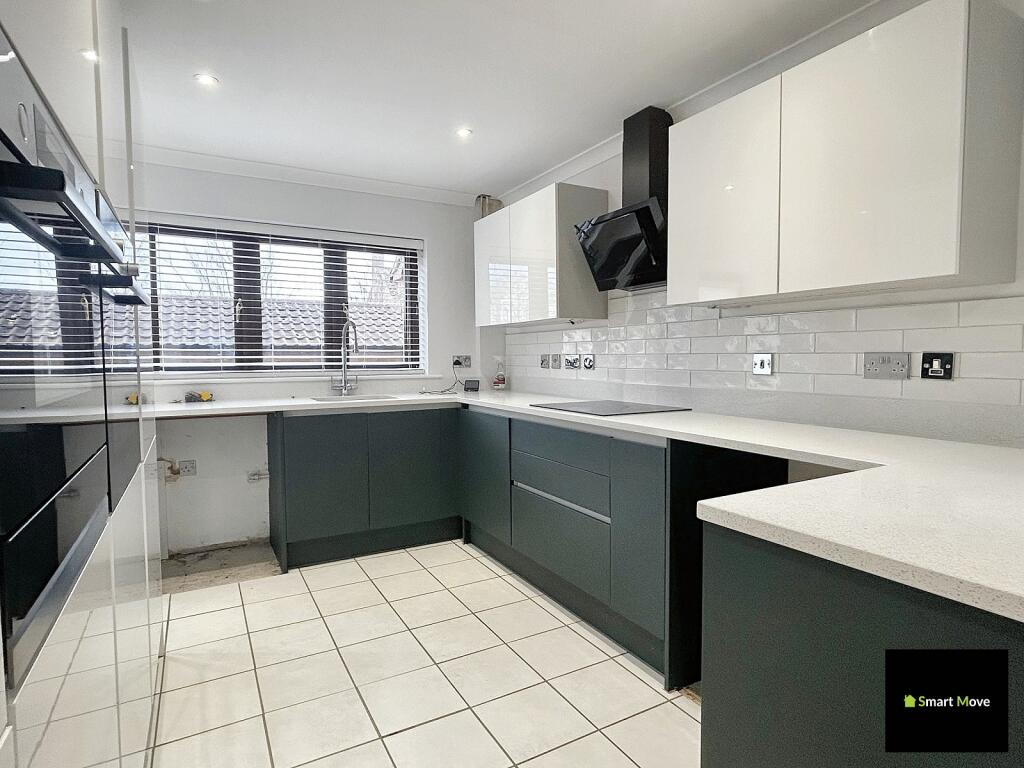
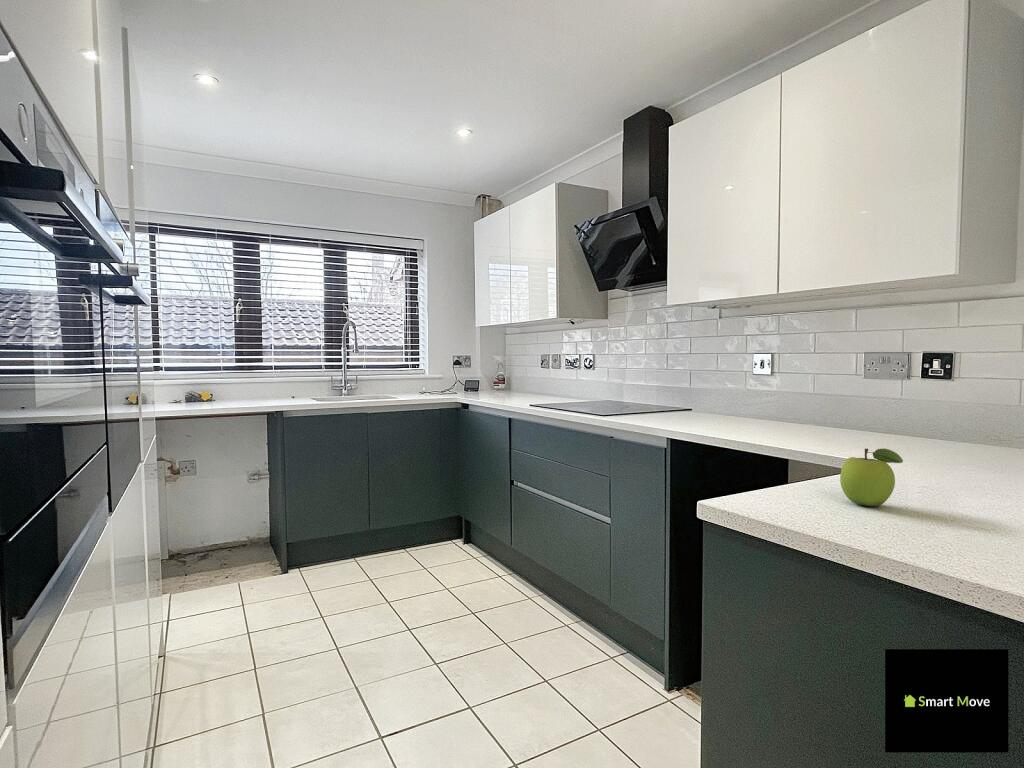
+ fruit (871, 476)
